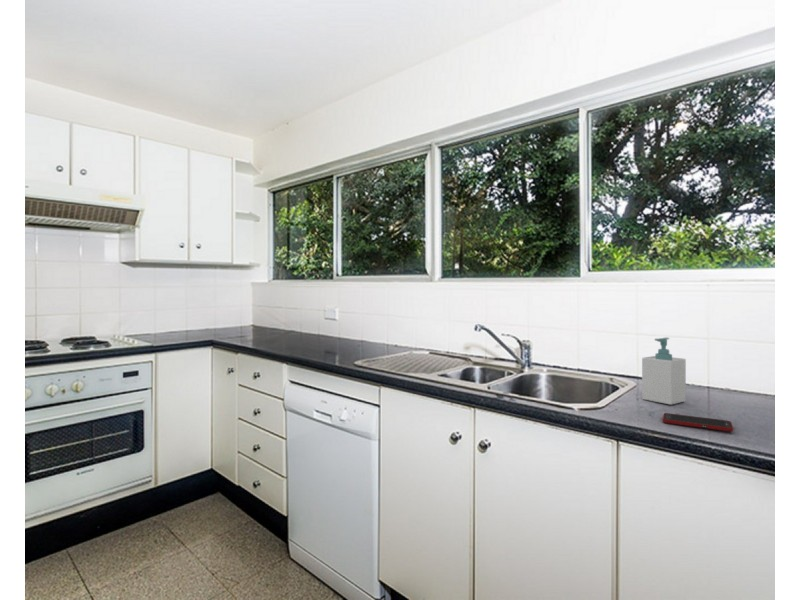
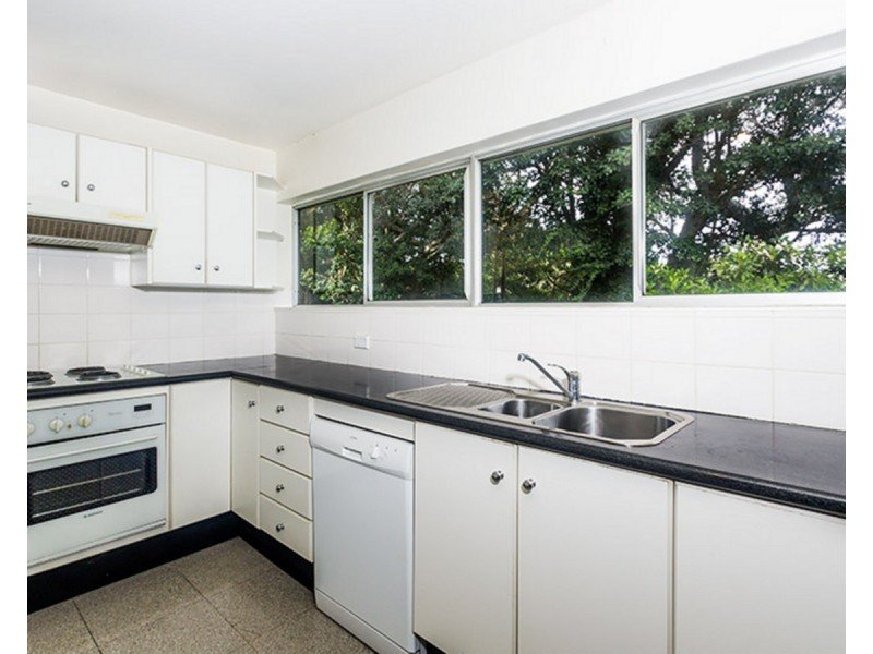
- soap bottle (663, 369)
- cell phone (696, 421)
